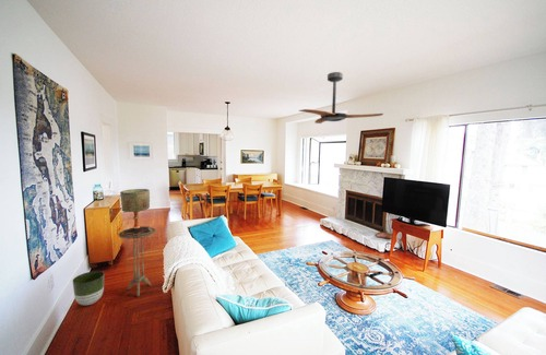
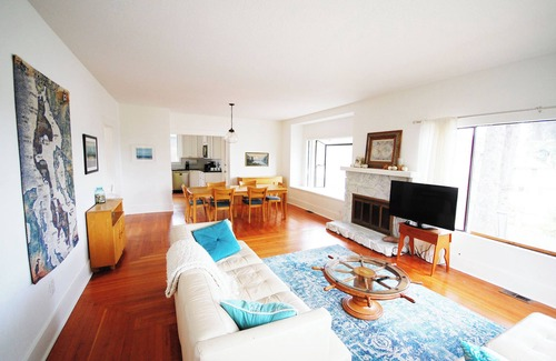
- side table (138, 261)
- planter (88, 289)
- ceiling fan (335, 95)
- table lamp (135, 211)
